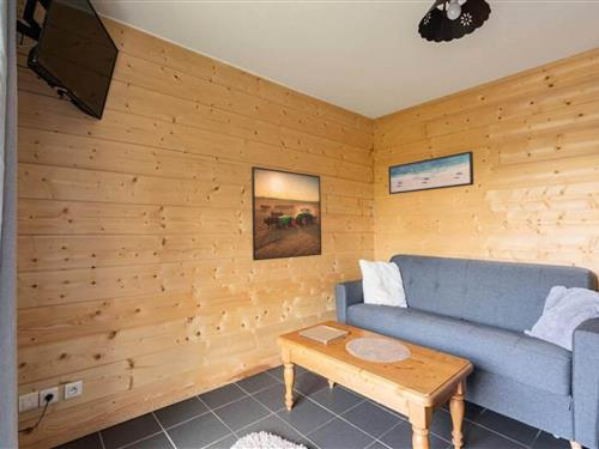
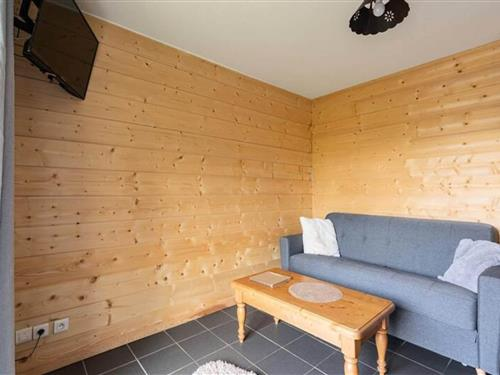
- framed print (289, 214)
- wall art (426, 175)
